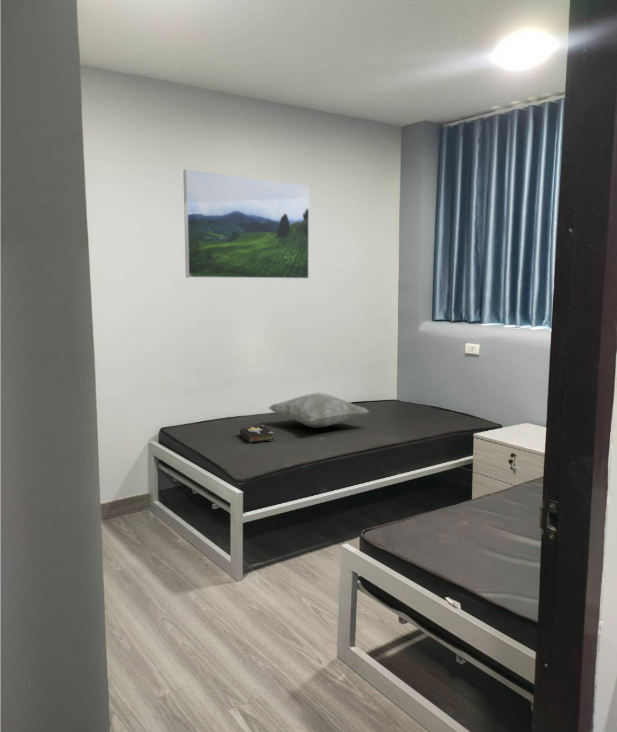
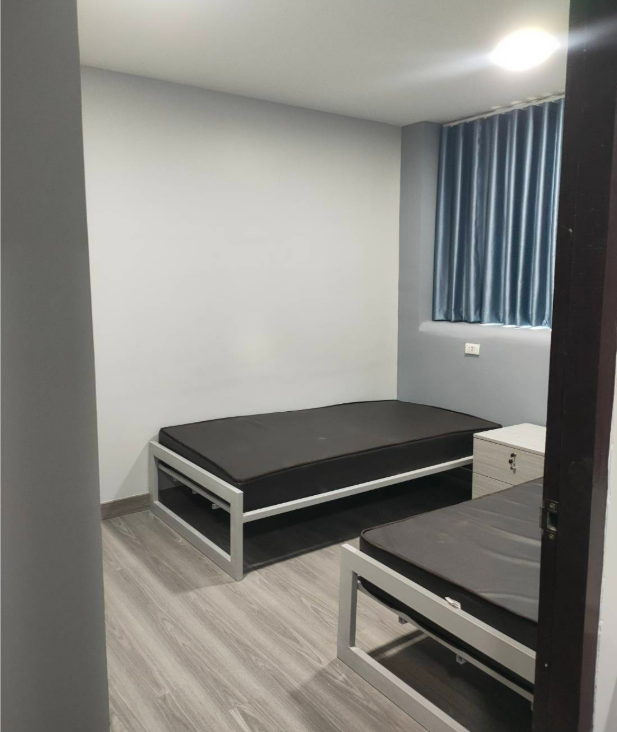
- hardback book (256, 433)
- decorative pillow (318, 409)
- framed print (251, 228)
